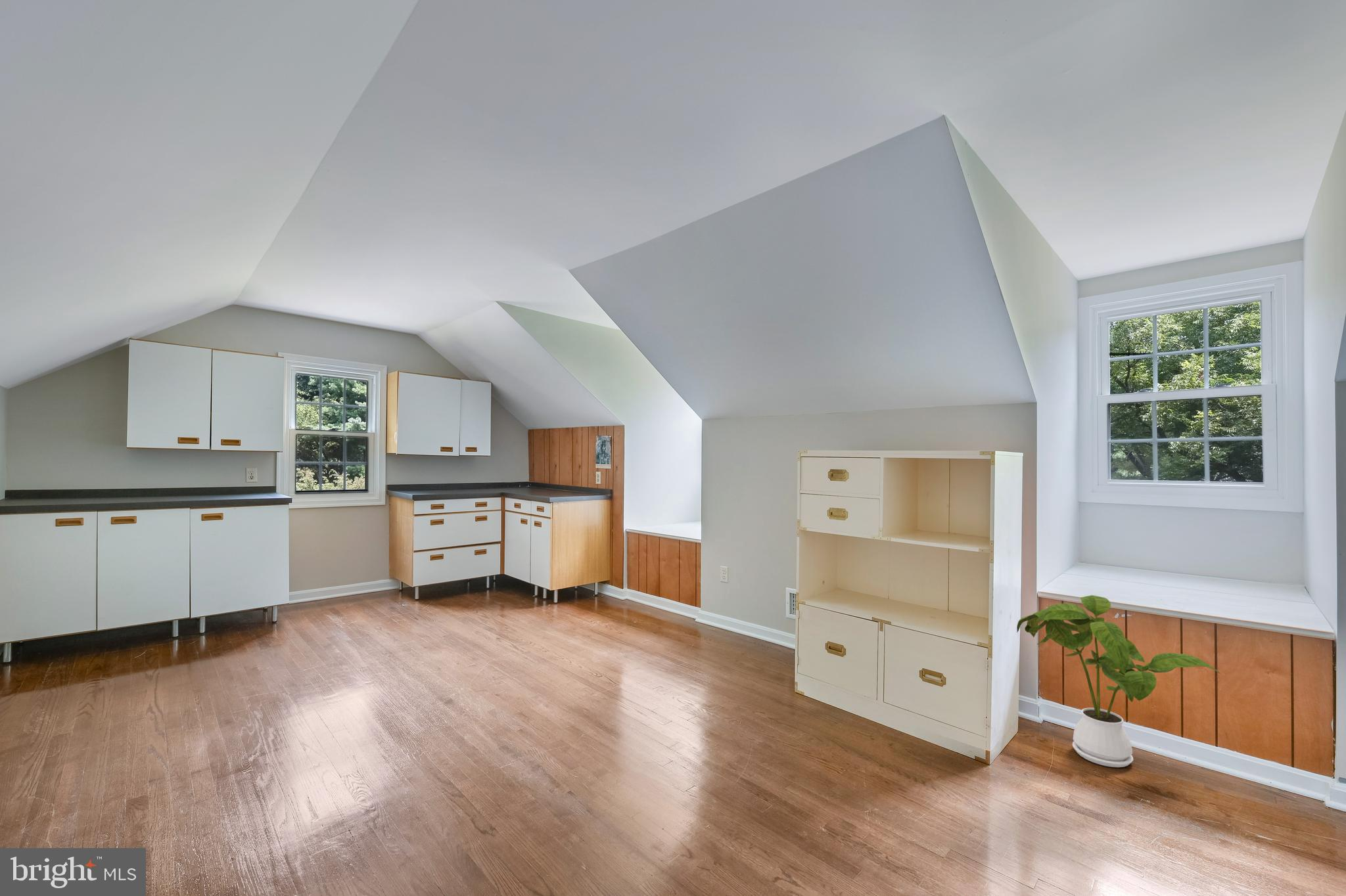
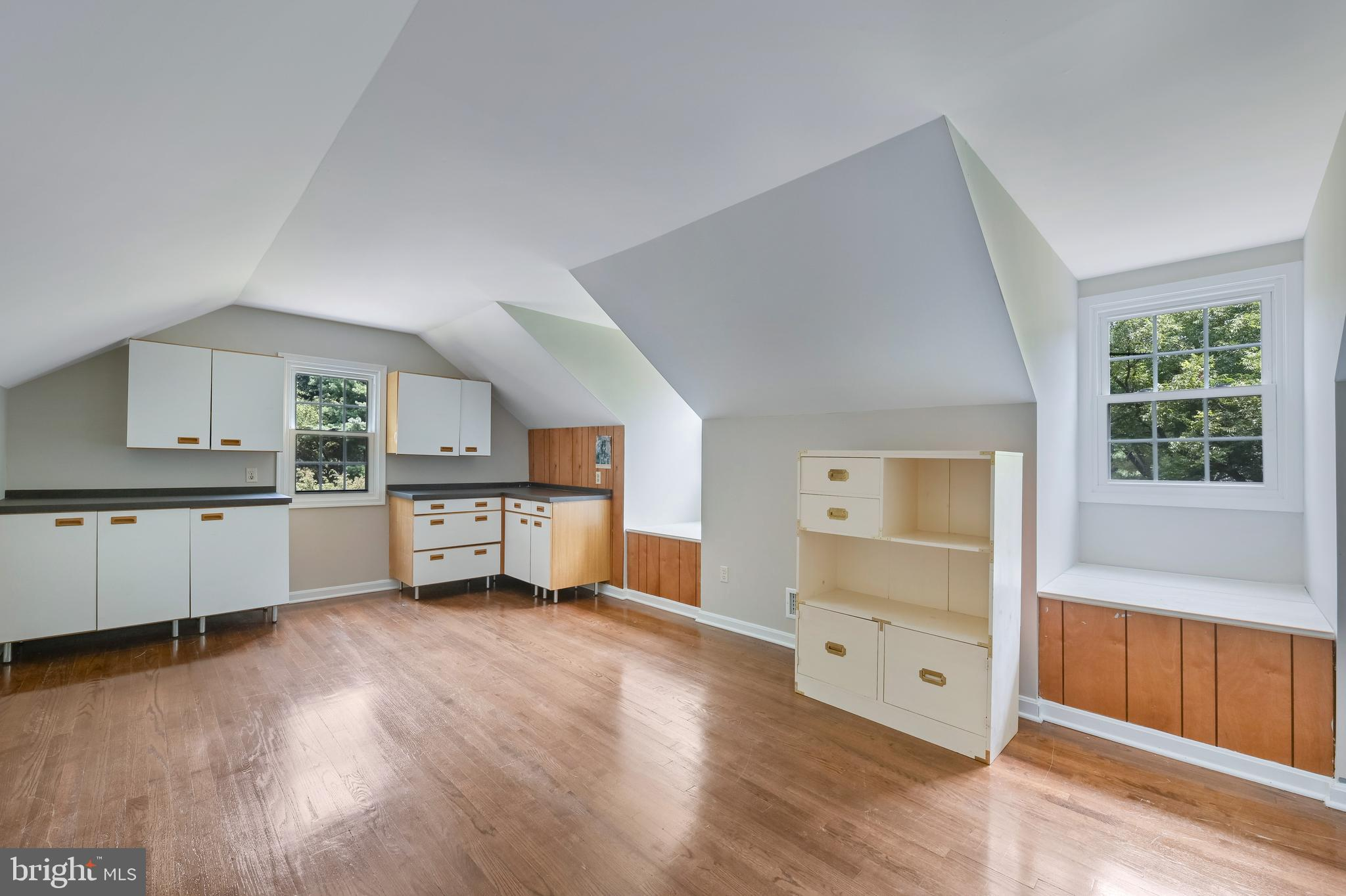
- house plant (1107, 686)
